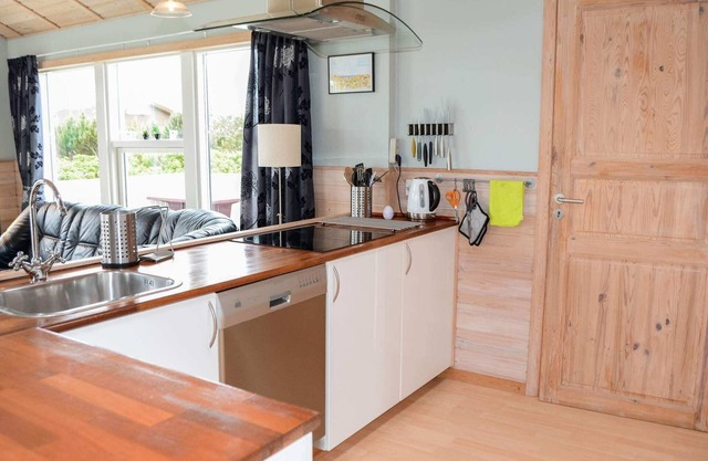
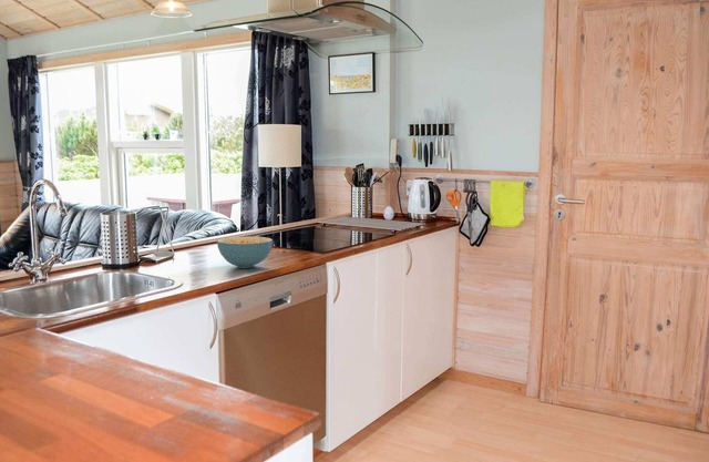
+ cereal bowl (245, 253)
